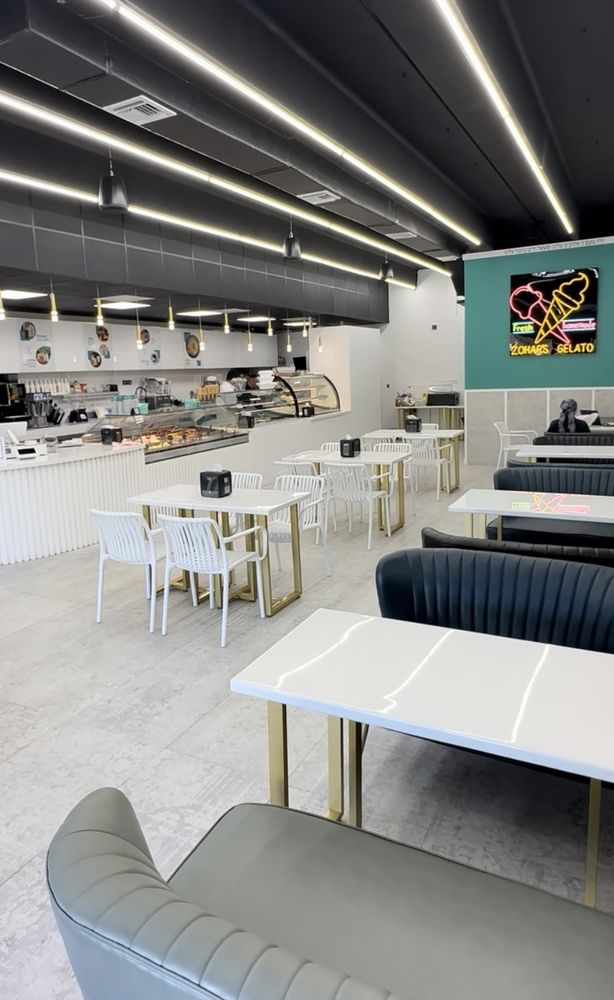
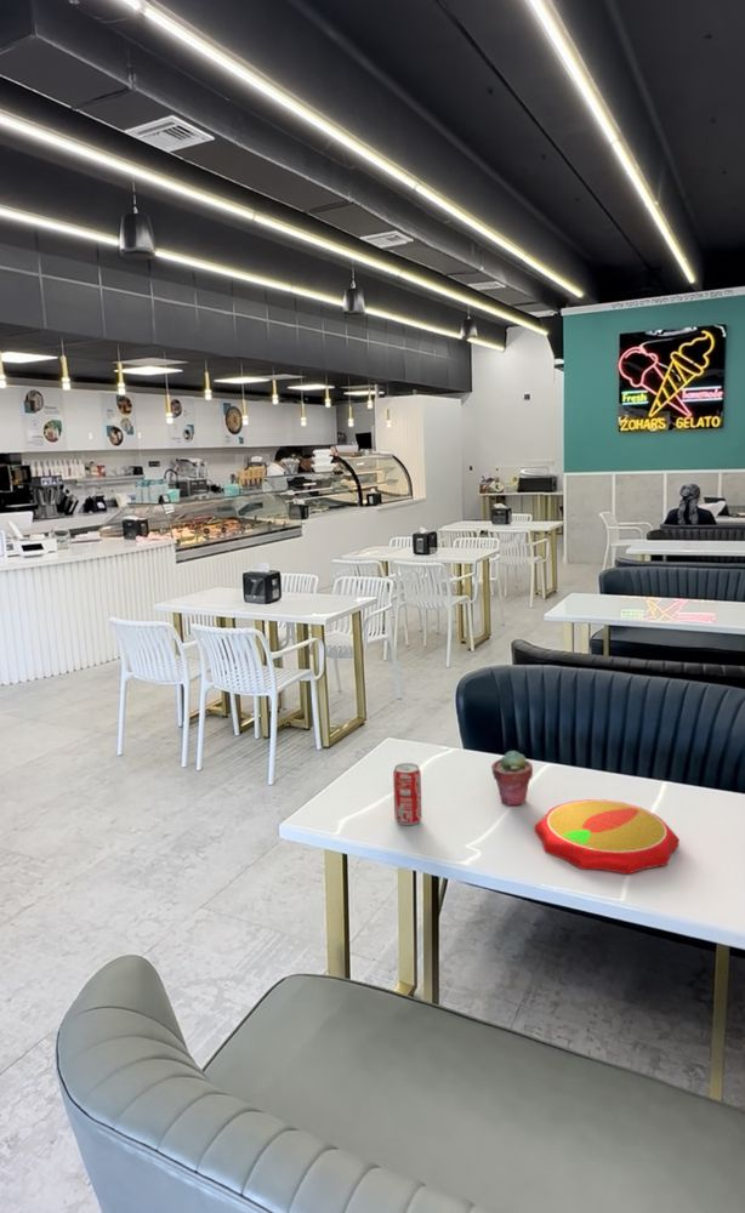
+ beverage can (406, 793)
+ plate (604, 830)
+ potted succulent (512, 775)
